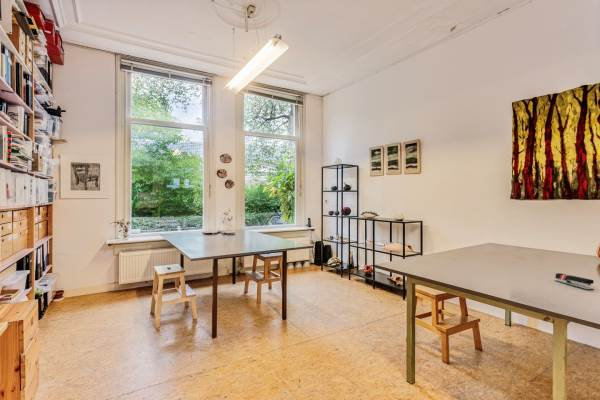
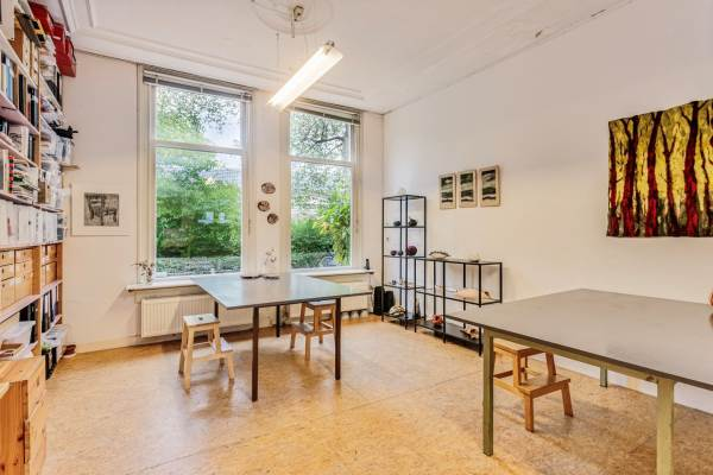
- stapler (573, 280)
